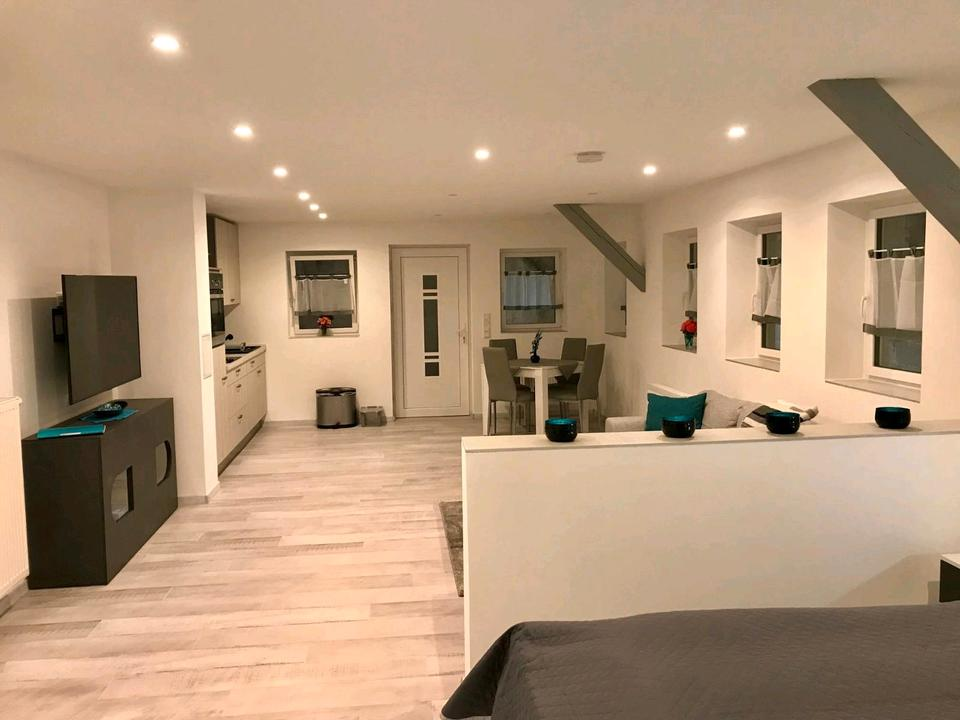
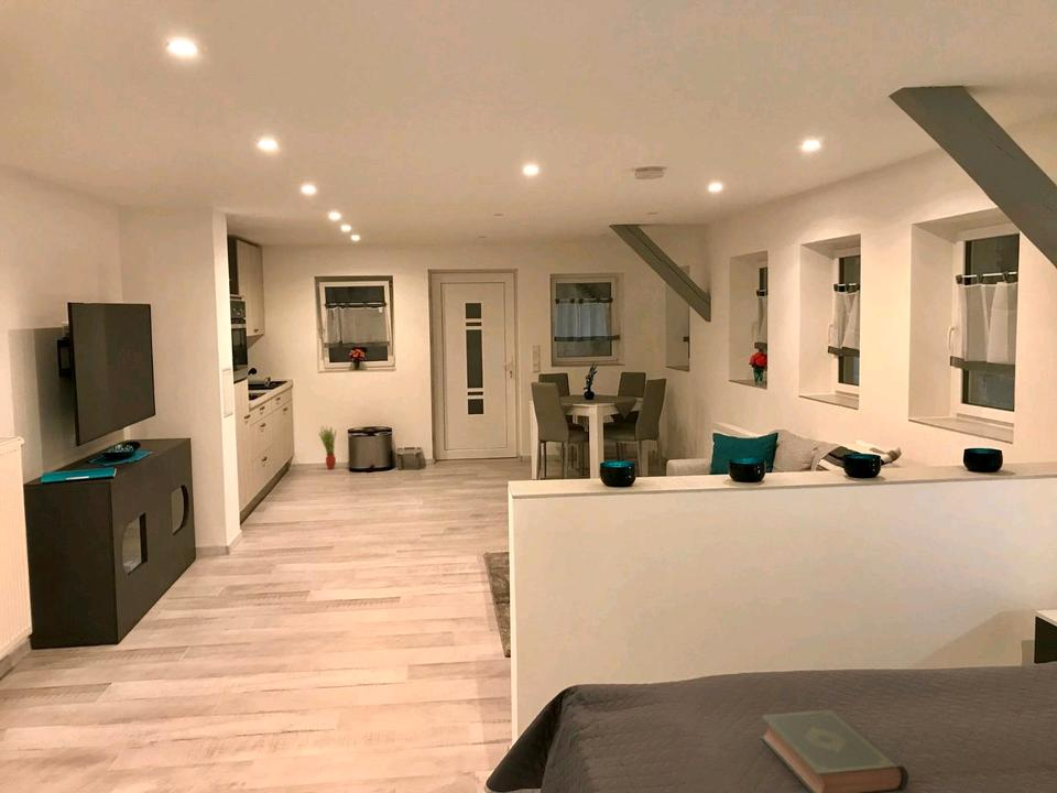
+ potted plant (327, 447)
+ book (829, 750)
